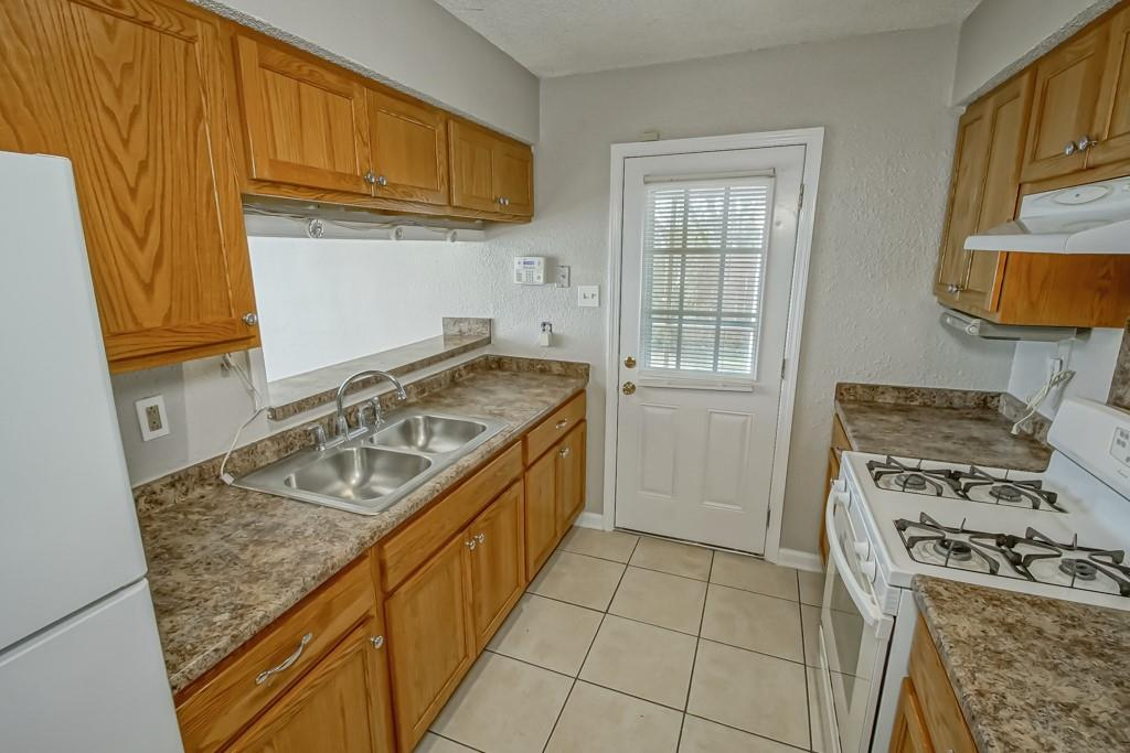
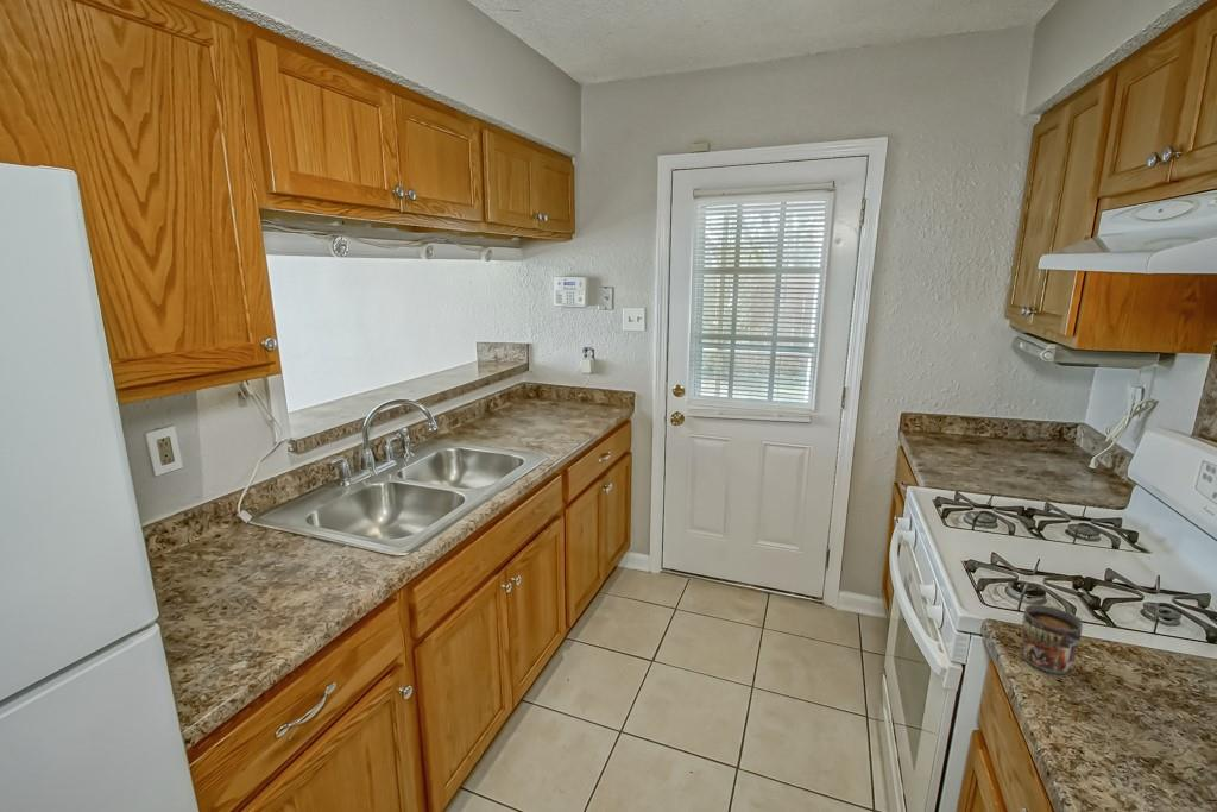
+ mug (1055, 637)
